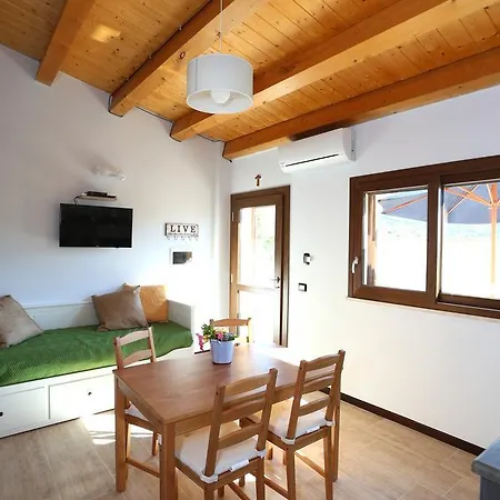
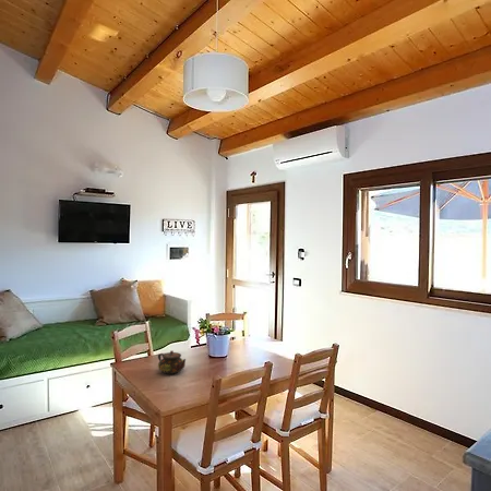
+ teapot (171, 360)
